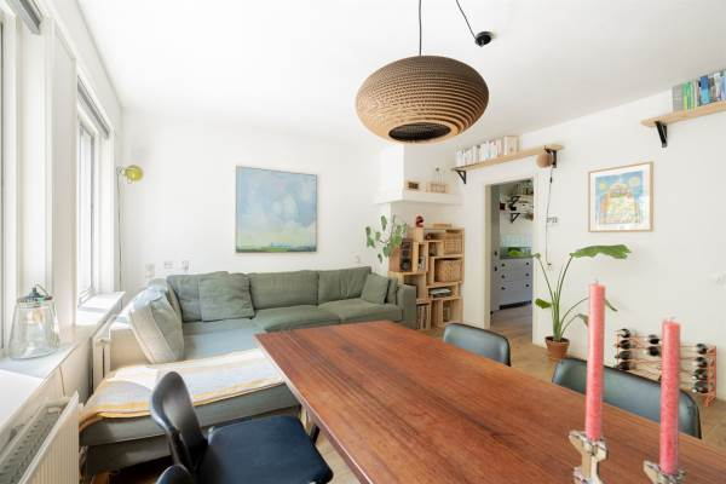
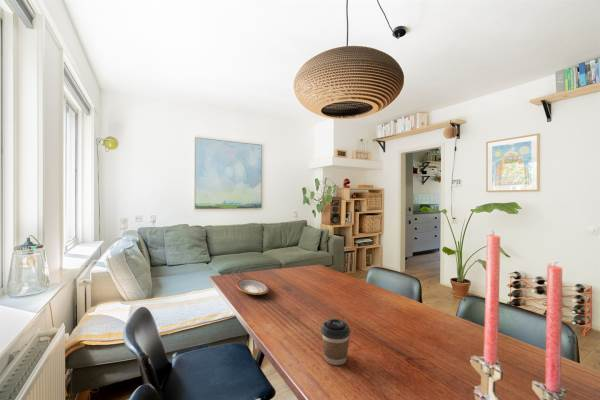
+ coffee cup (335, 339)
+ plate (252, 287)
